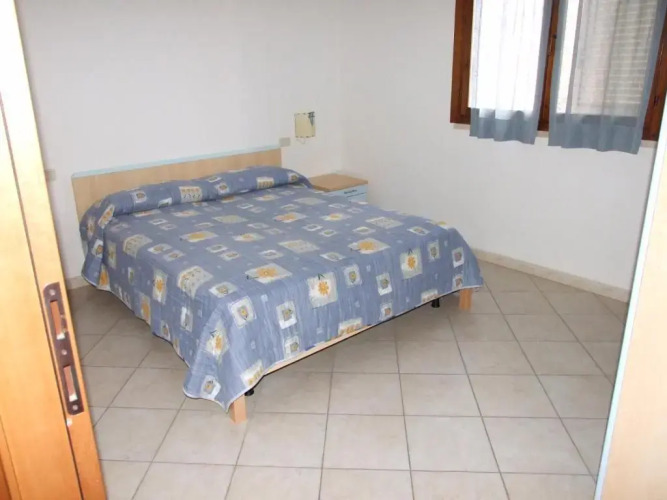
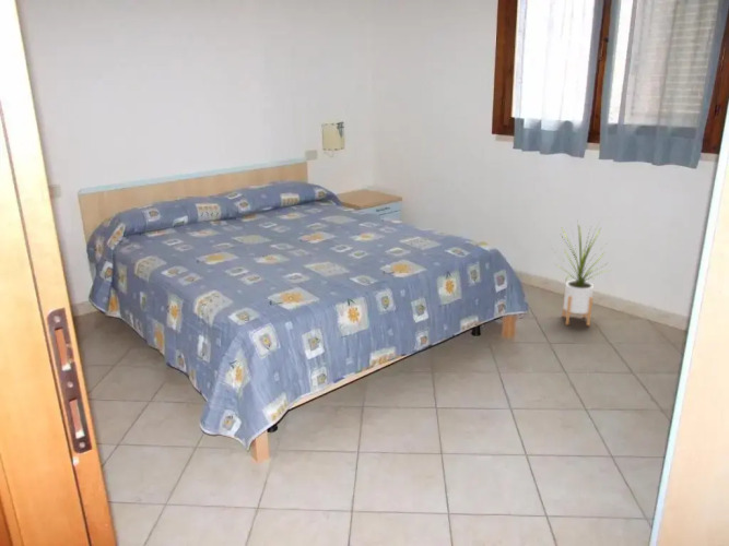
+ house plant (583, 272)
